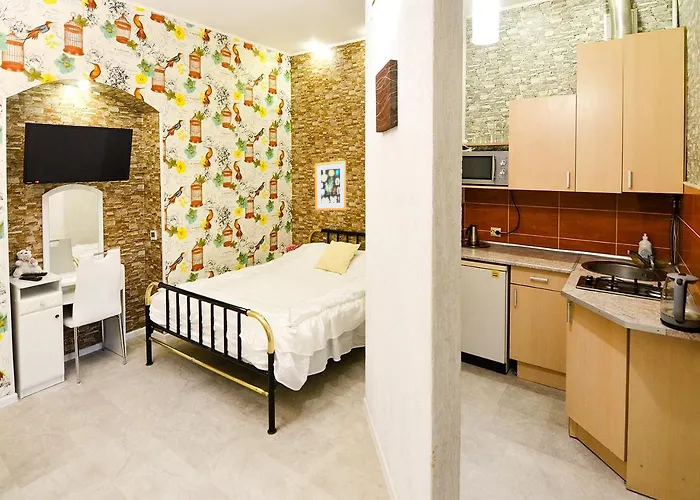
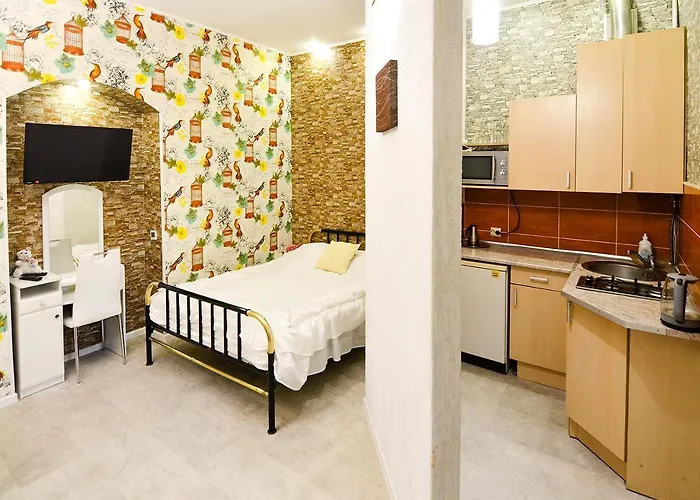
- wall art (330, 186)
